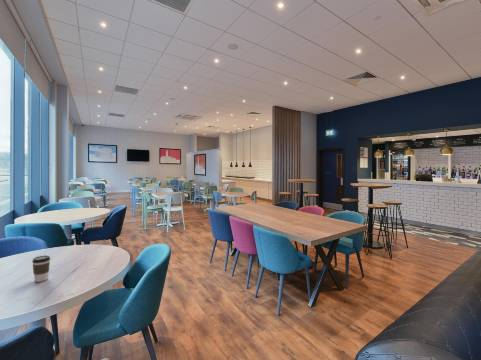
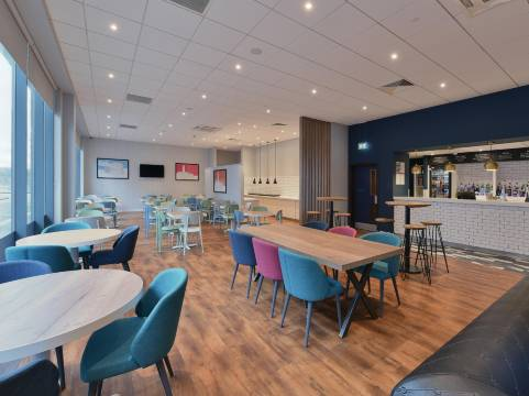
- coffee cup (41, 268)
